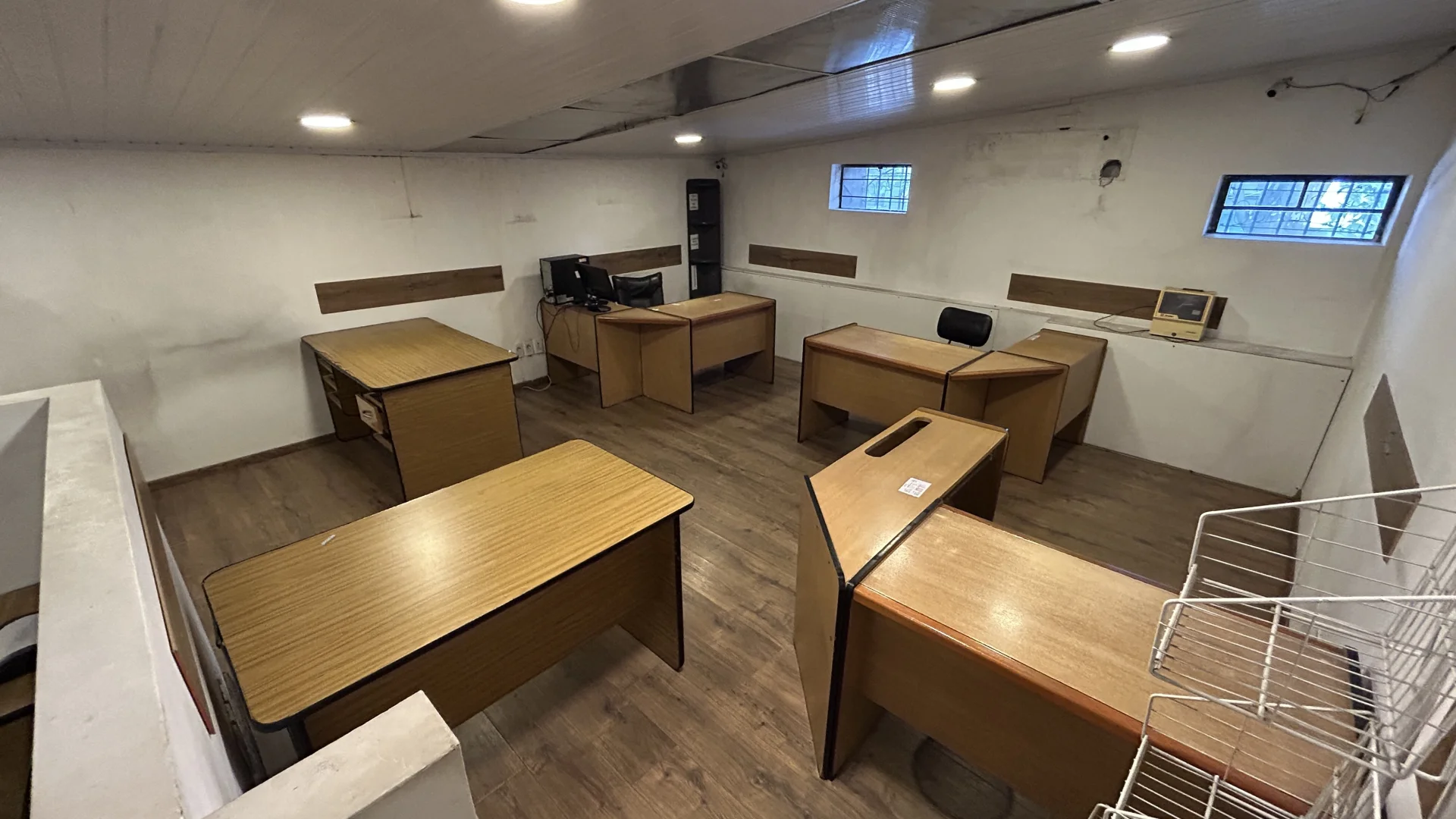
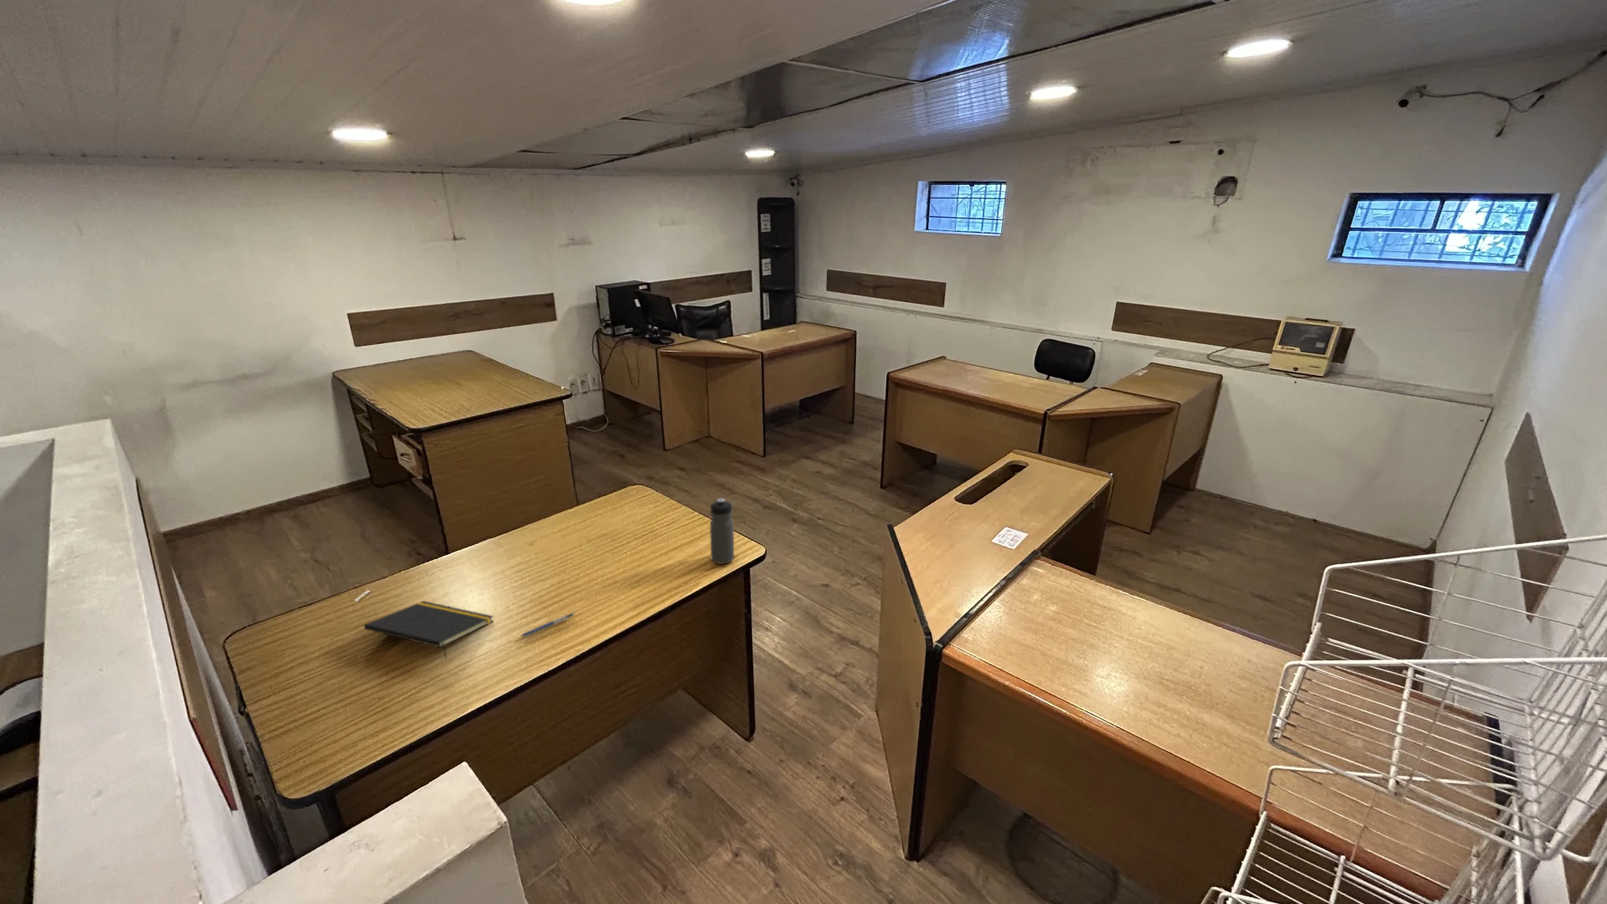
+ pen (547, 624)
+ notepad (432, 621)
+ water bottle (722, 529)
